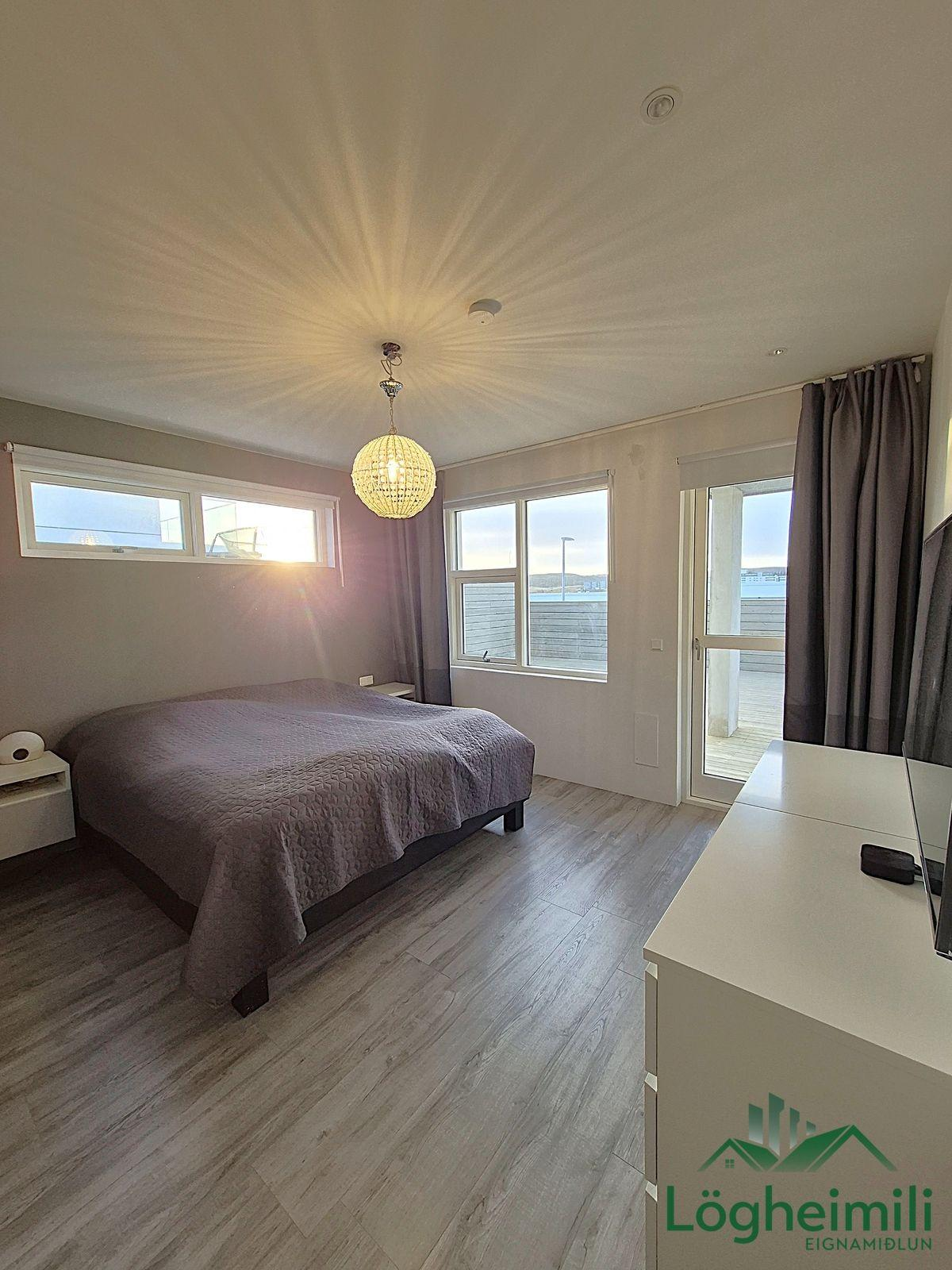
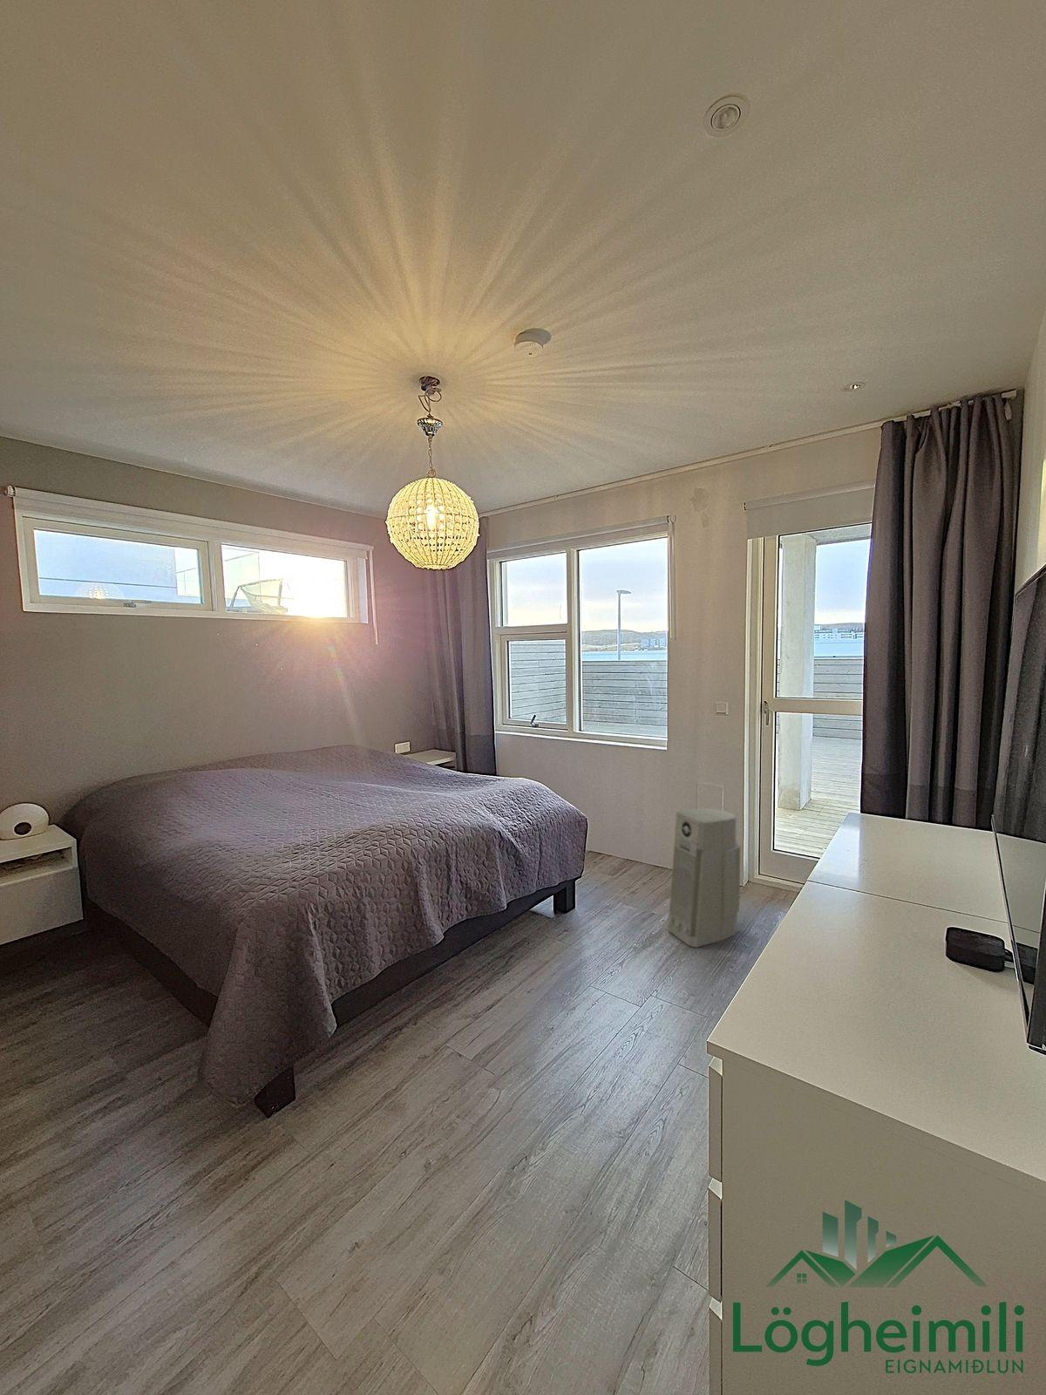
+ air purifier (705, 873)
